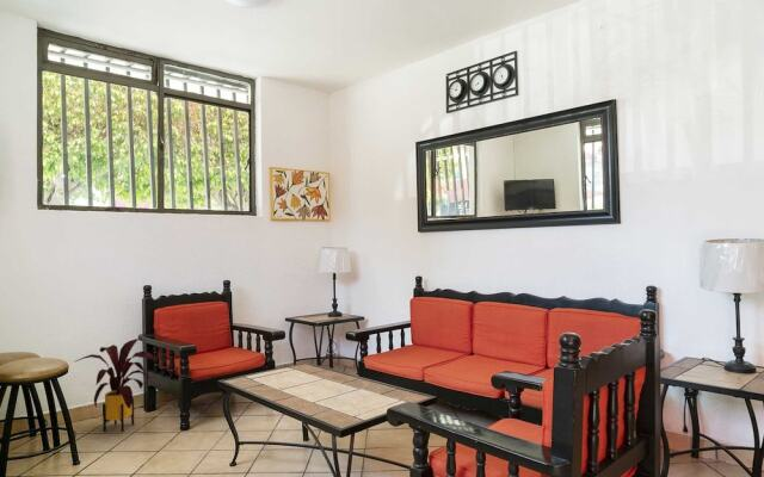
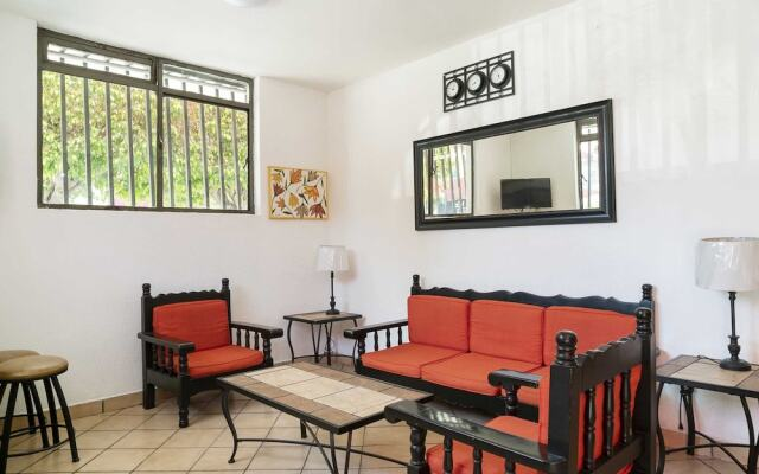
- house plant (115, 385)
